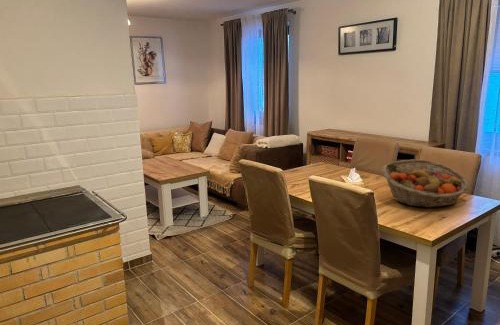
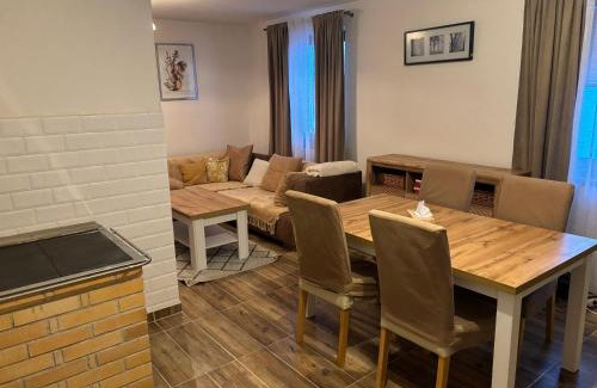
- fruit basket (423, 182)
